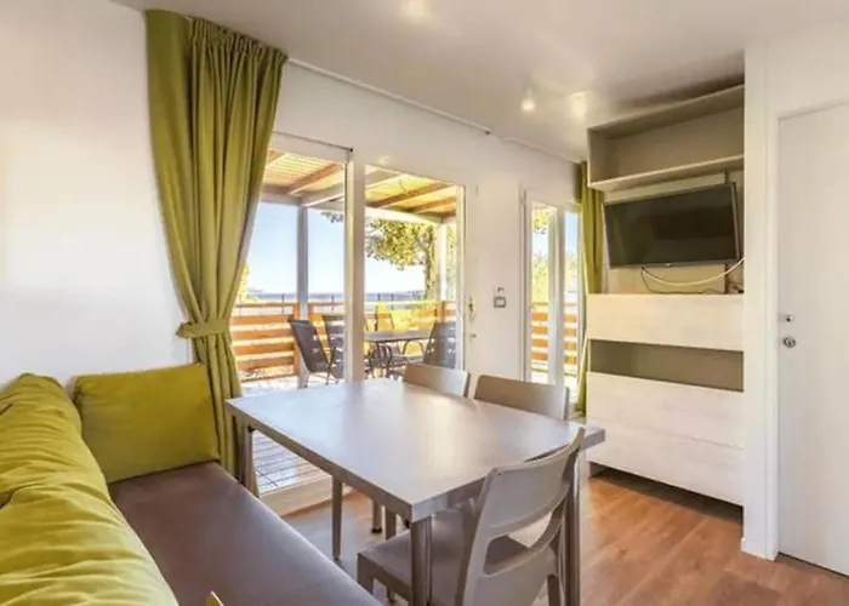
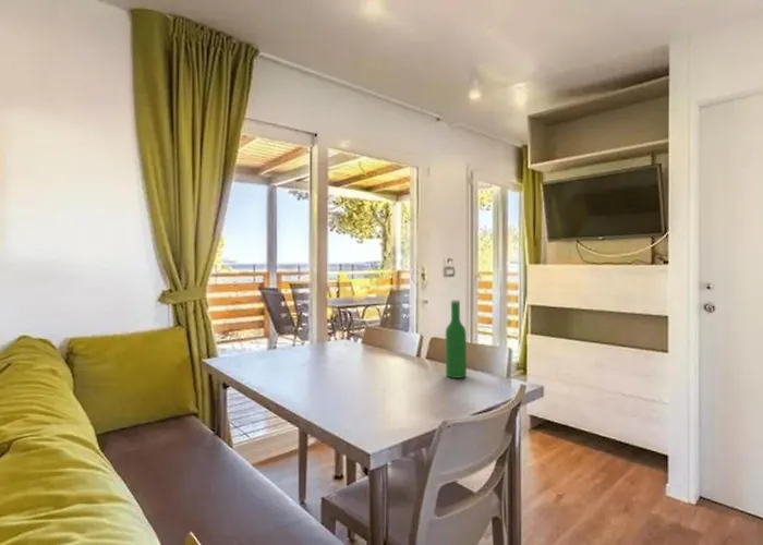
+ beer bottle (456, 338)
